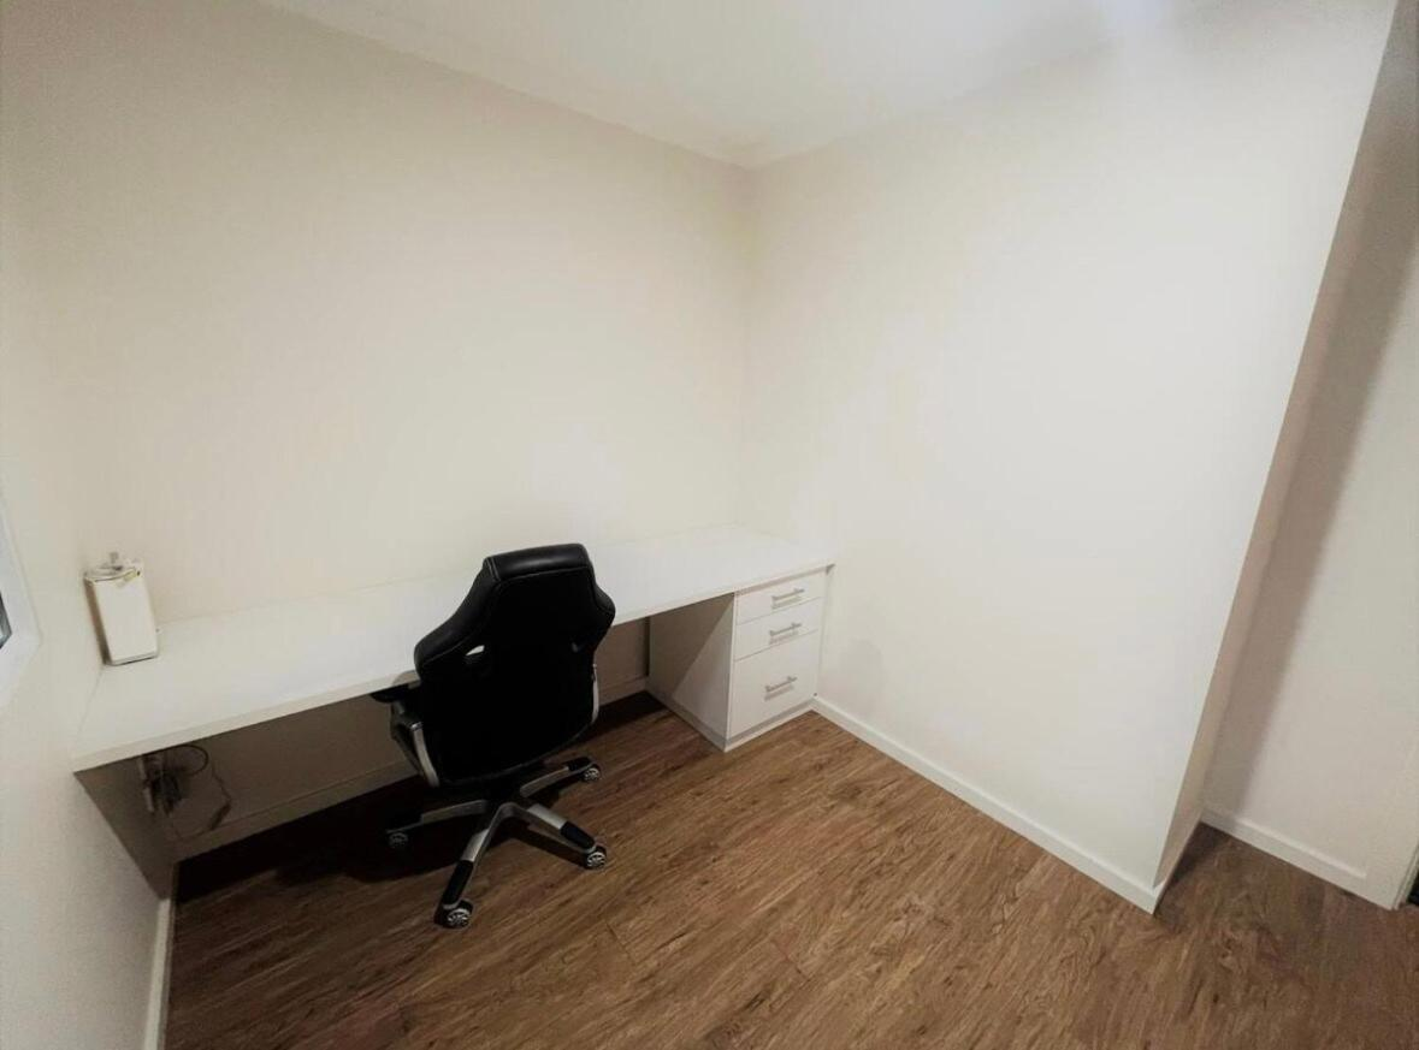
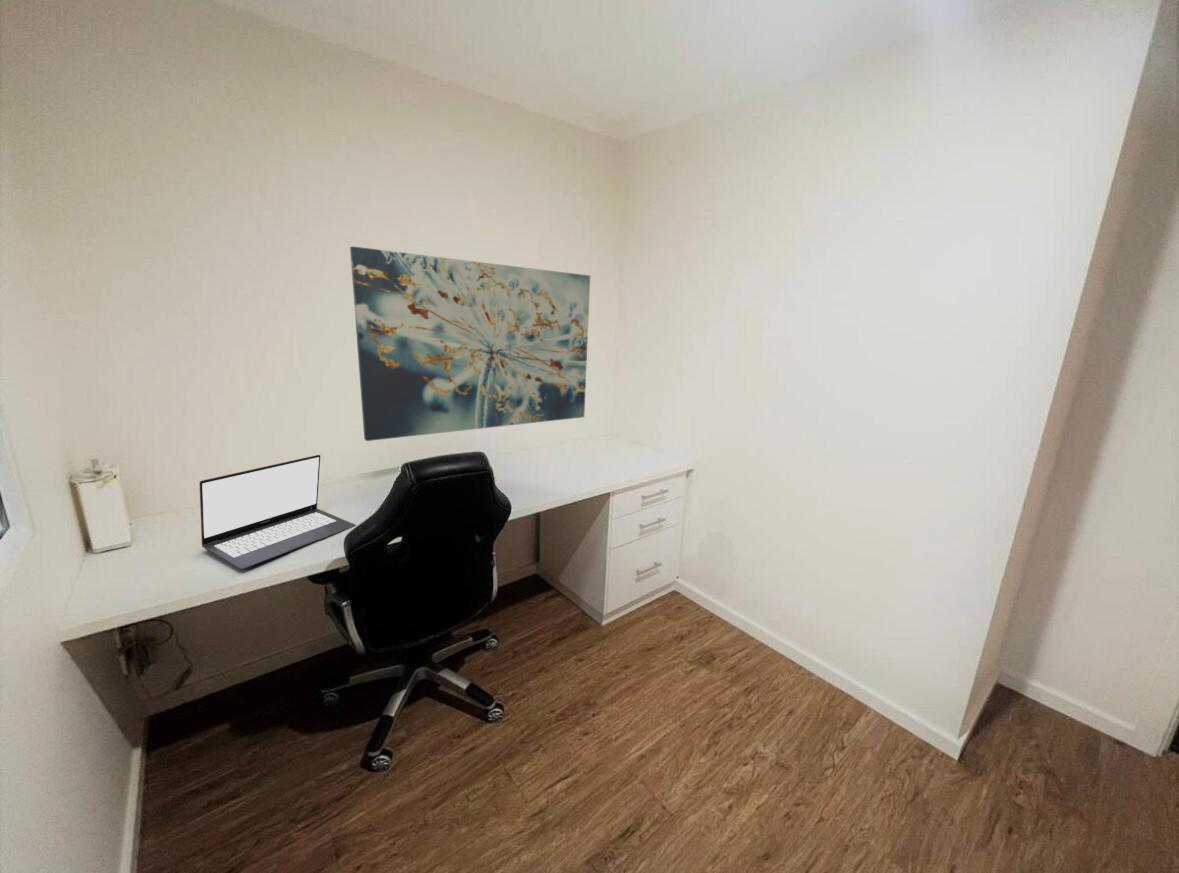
+ laptop (280, 504)
+ wall art (489, 348)
